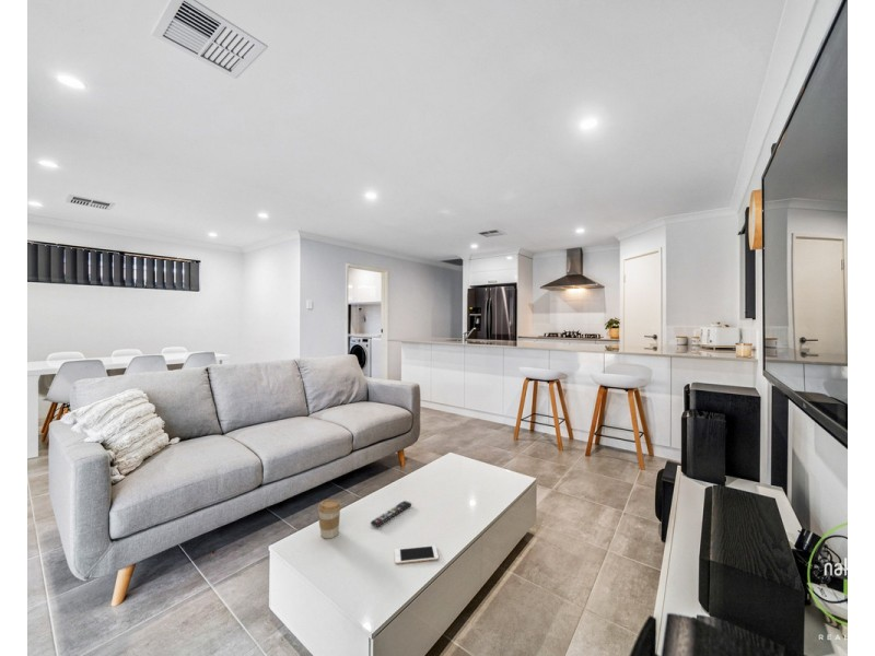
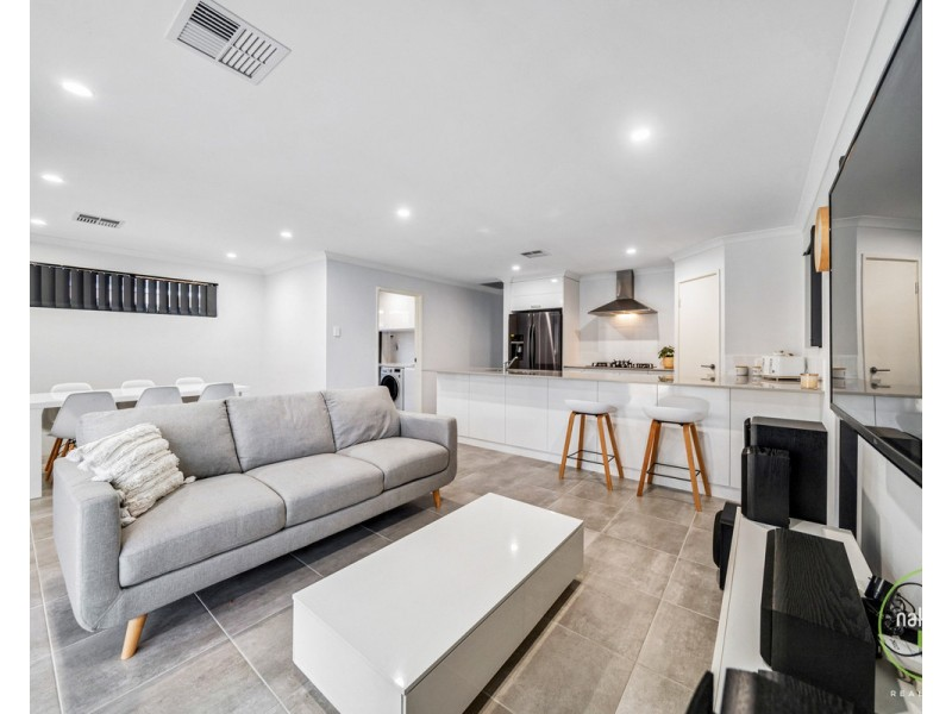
- cell phone (416, 553)
- coffee cup (329, 517)
- remote control (392, 513)
